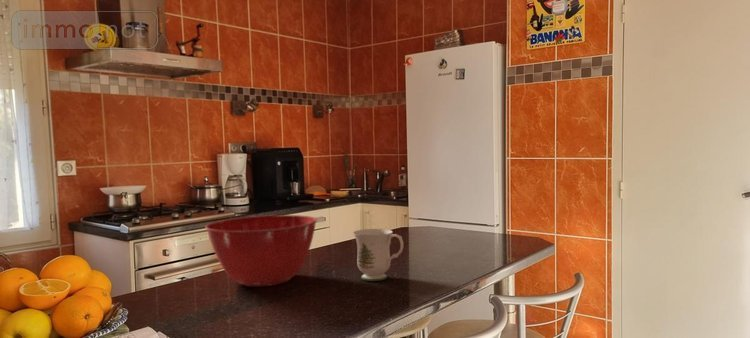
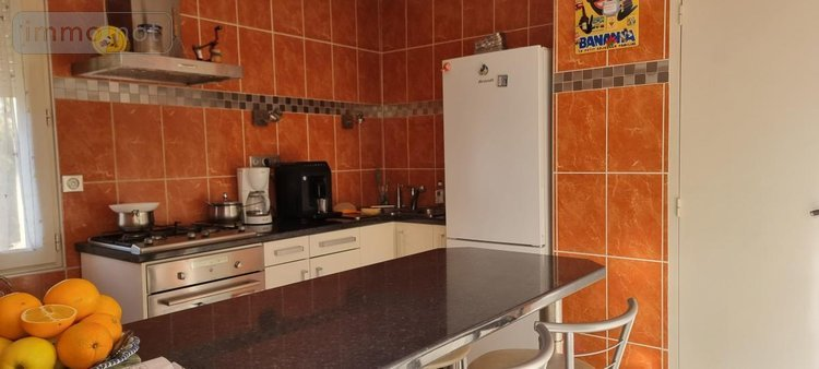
- mug (379, 255)
- mixing bowl (263, 250)
